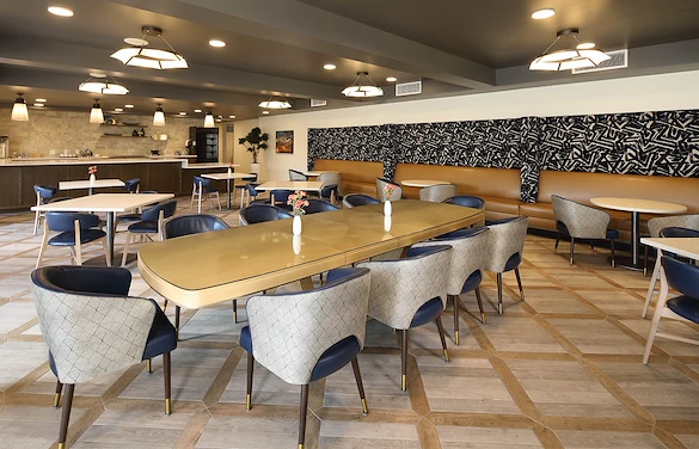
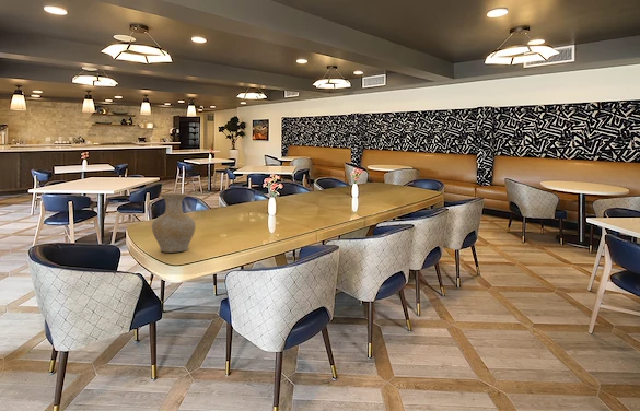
+ vase (174, 222)
